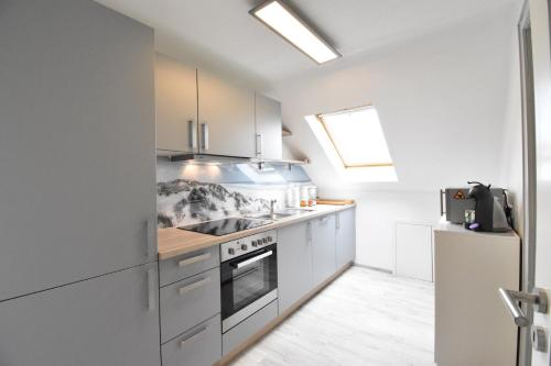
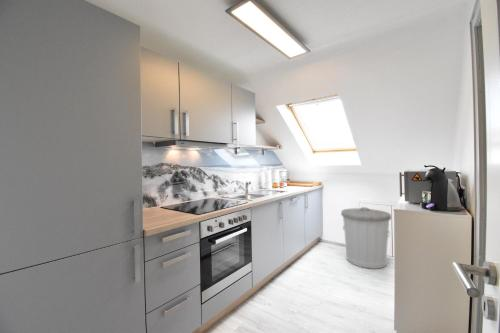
+ trash can (365, 234)
